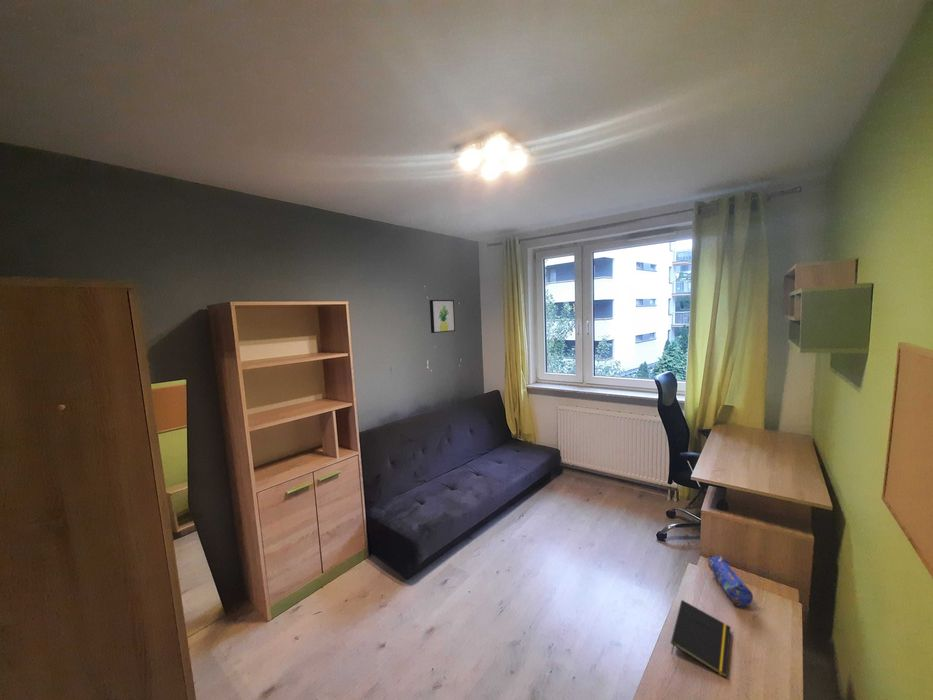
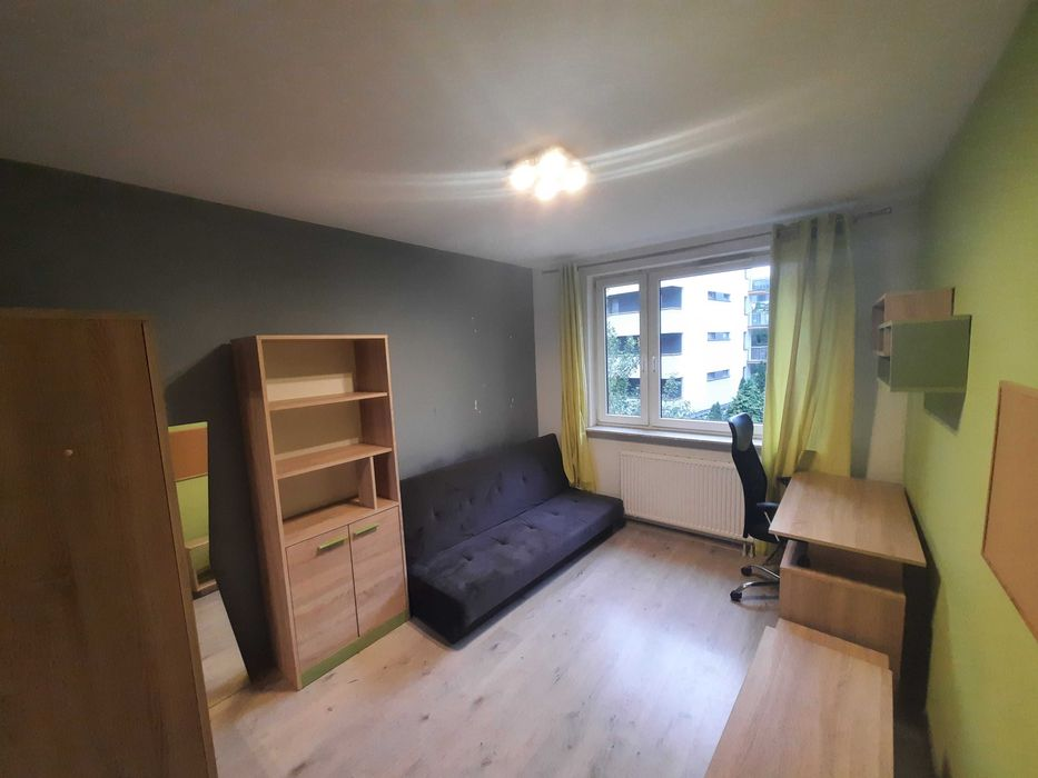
- notepad (701, 634)
- pencil case (728, 578)
- wall art (442, 316)
